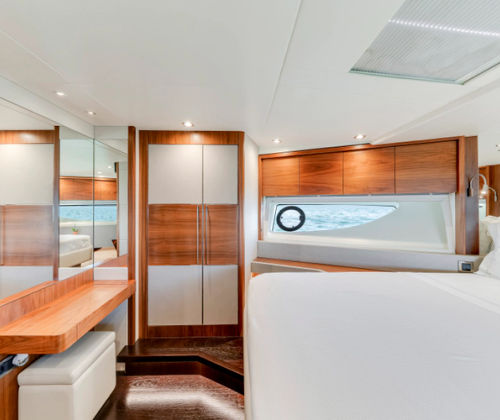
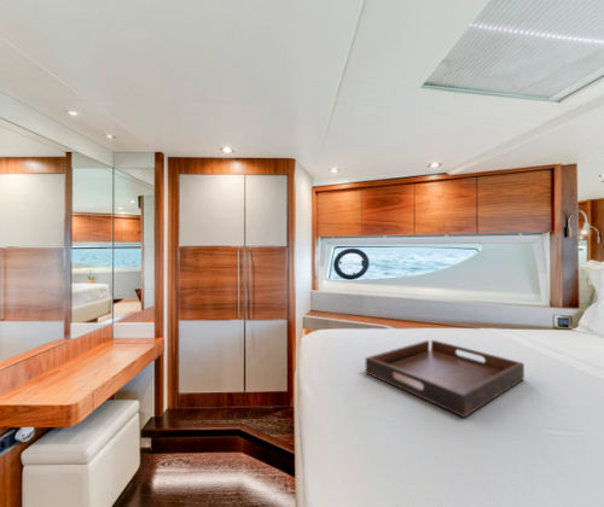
+ serving tray (442, 367)
